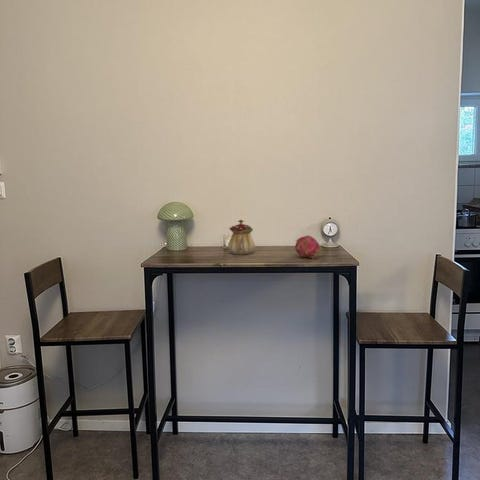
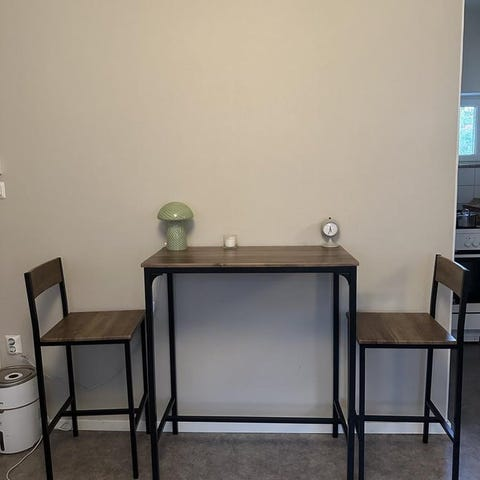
- teapot (241, 236)
- fruit (307, 246)
